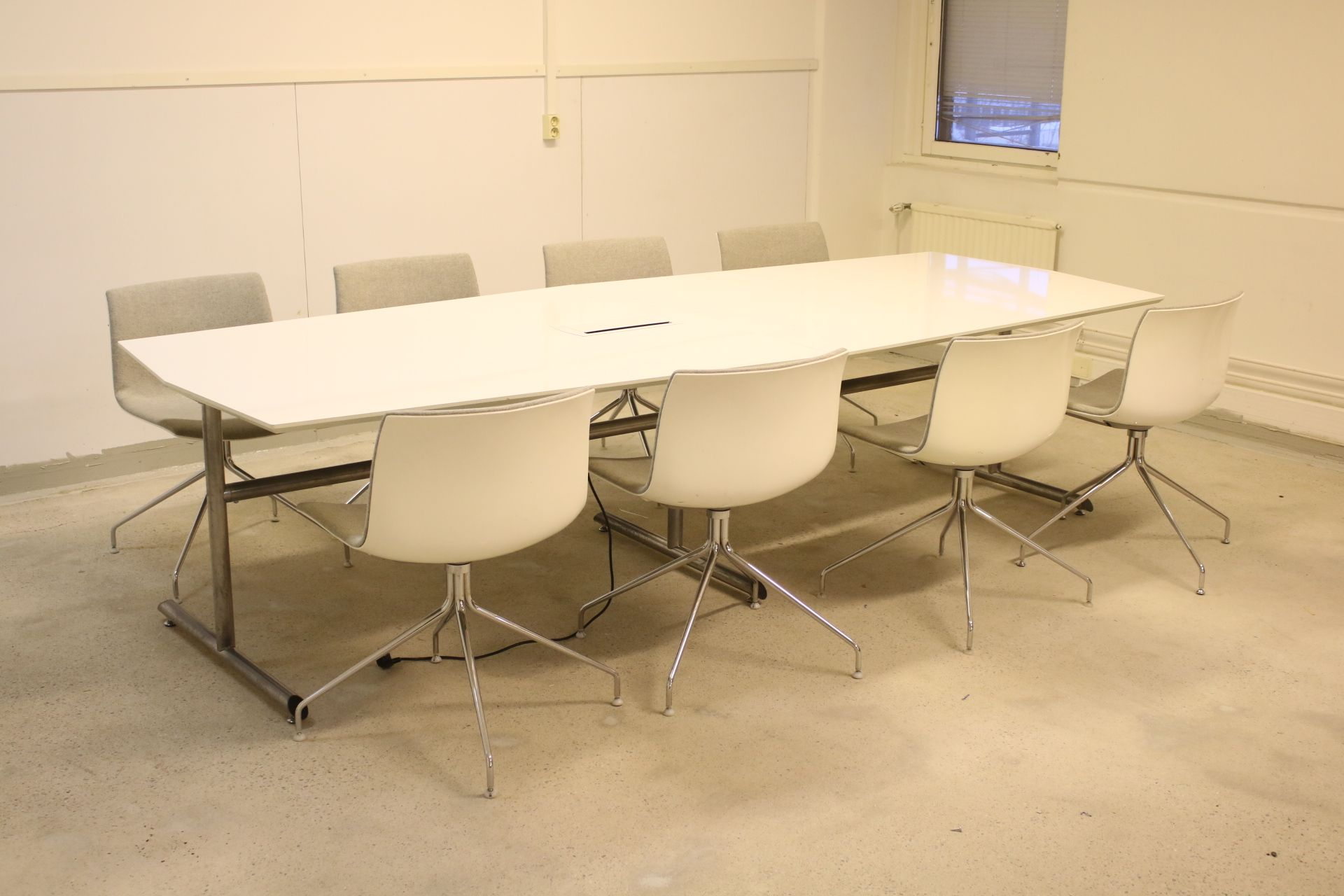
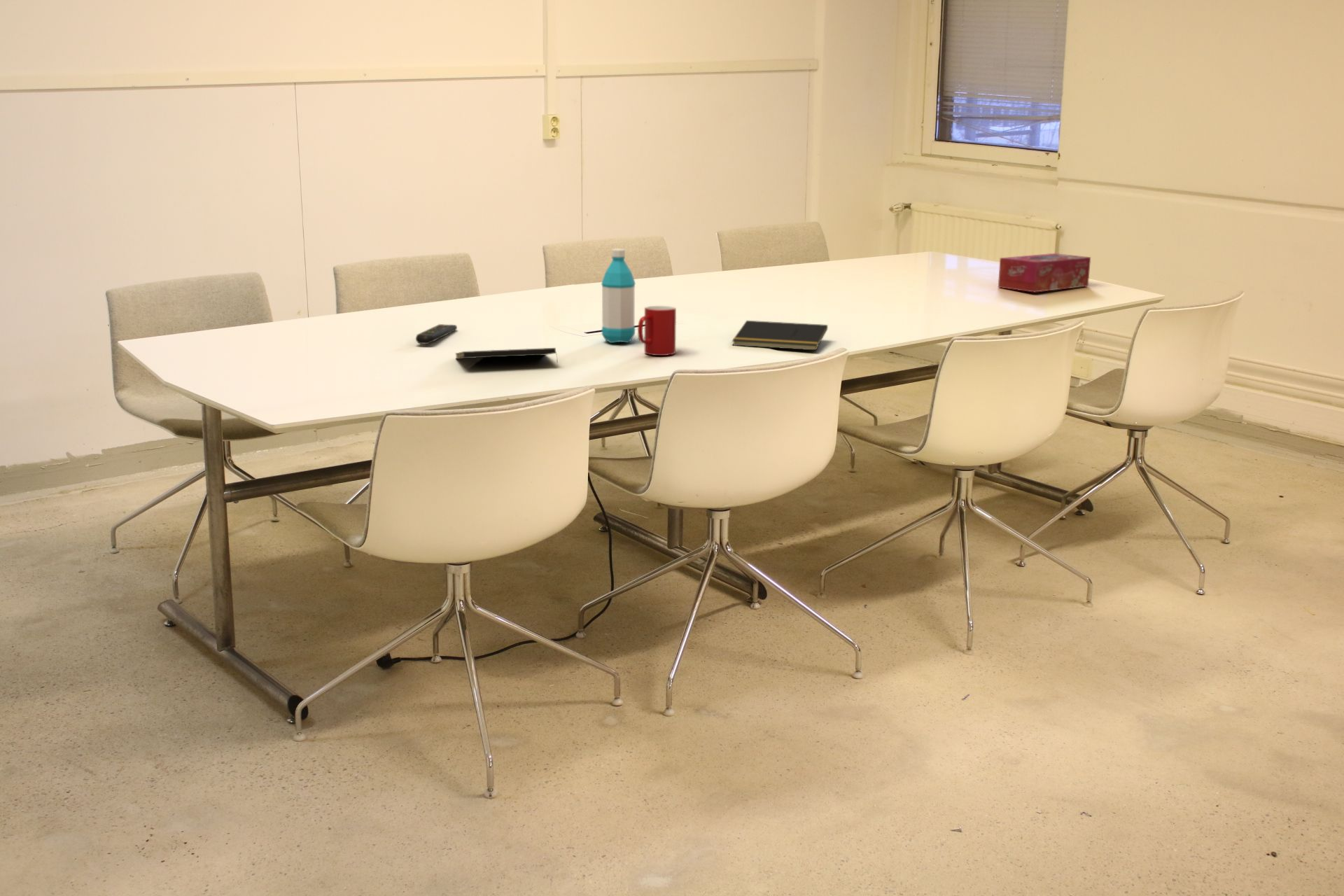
+ water bottle (618, 295)
+ remote control (437, 333)
+ notepad (505, 353)
+ tissue box (1044, 272)
+ notepad (780, 335)
+ cup (654, 330)
